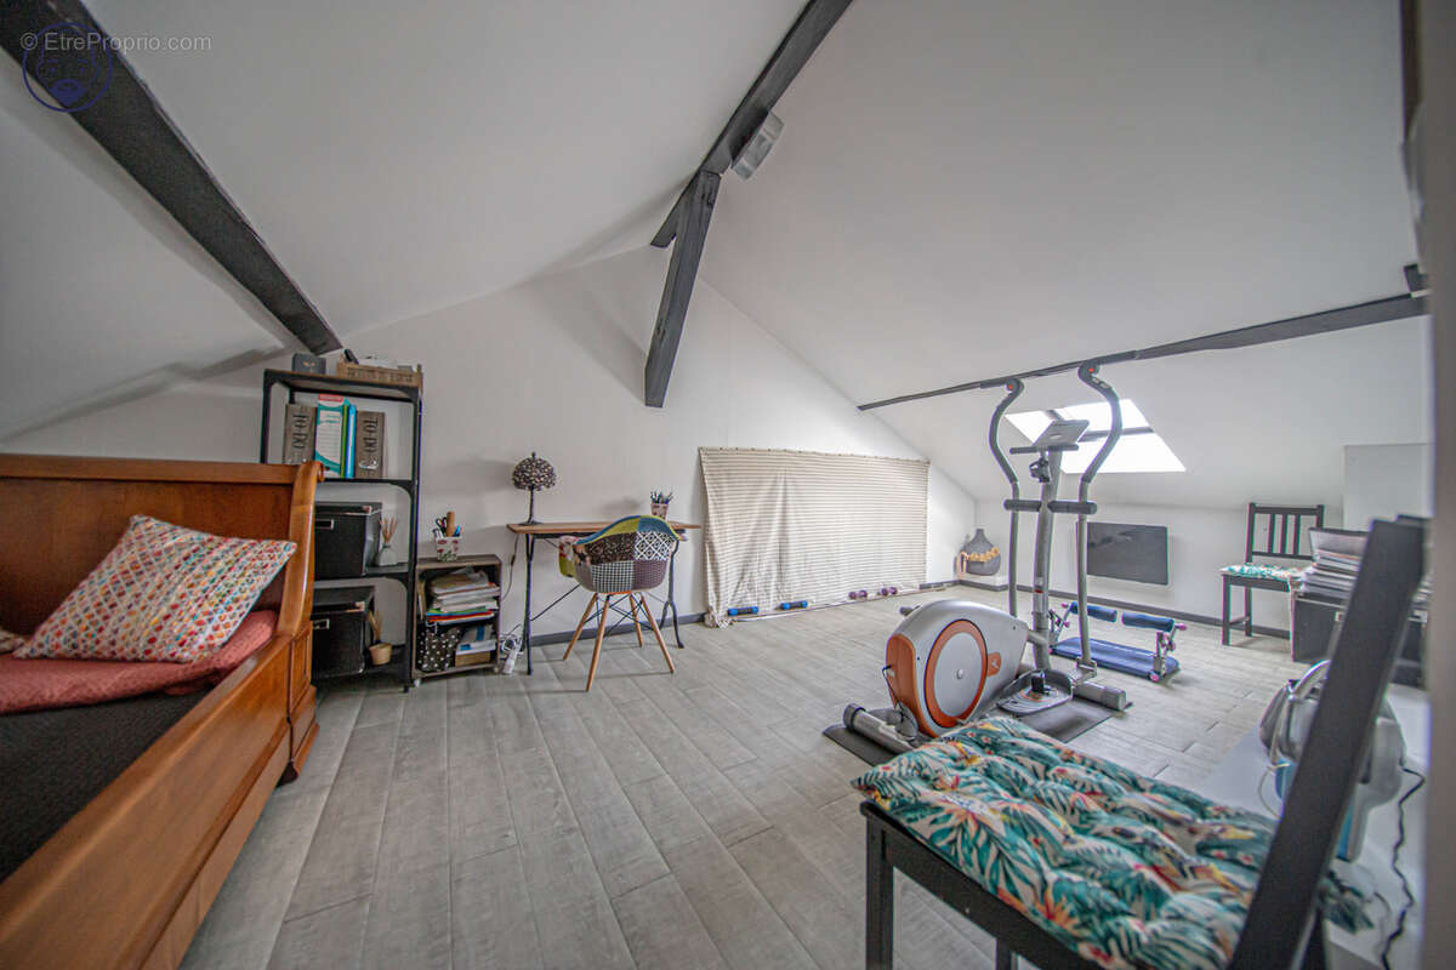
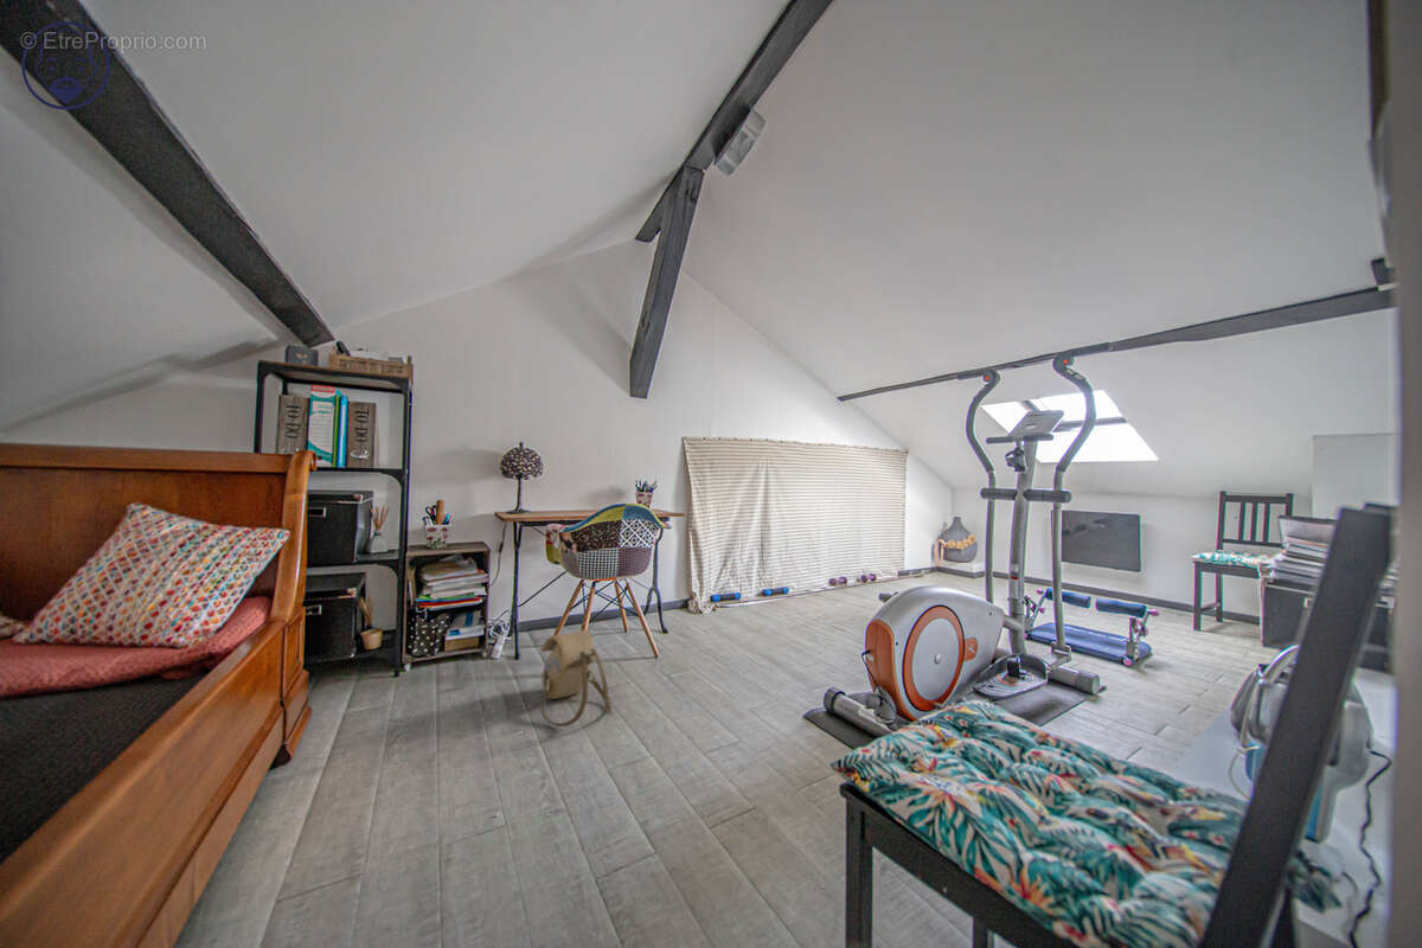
+ backpack (572, 671)
